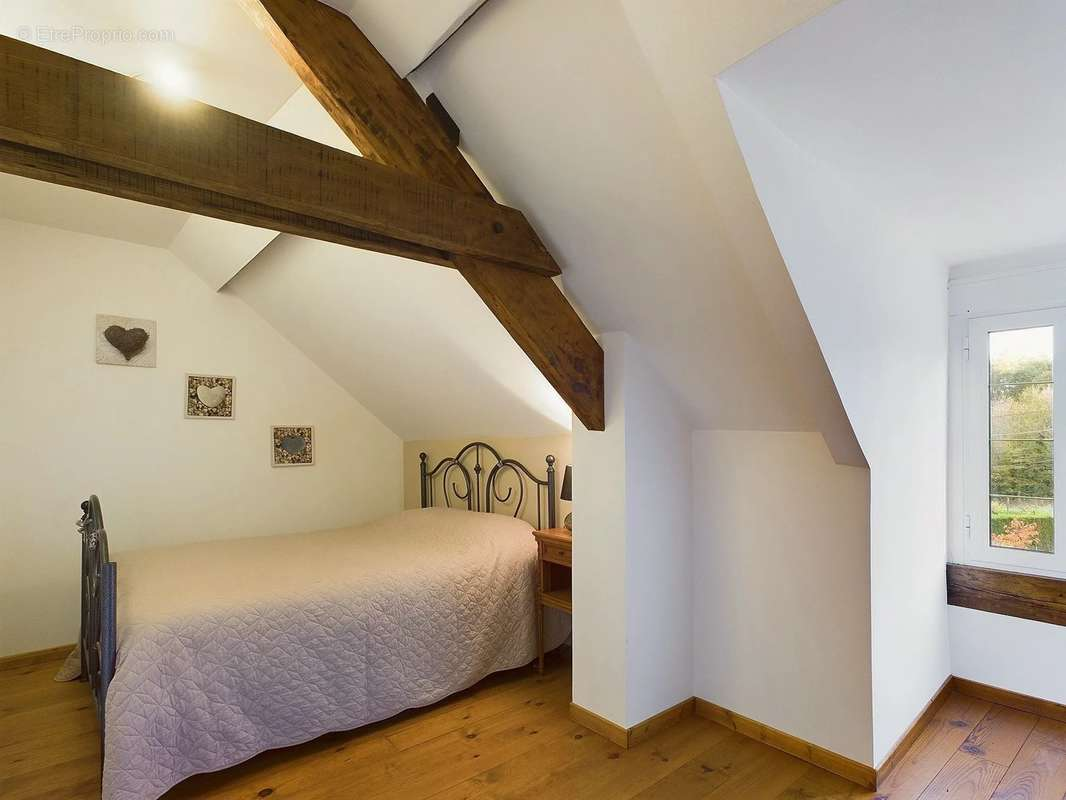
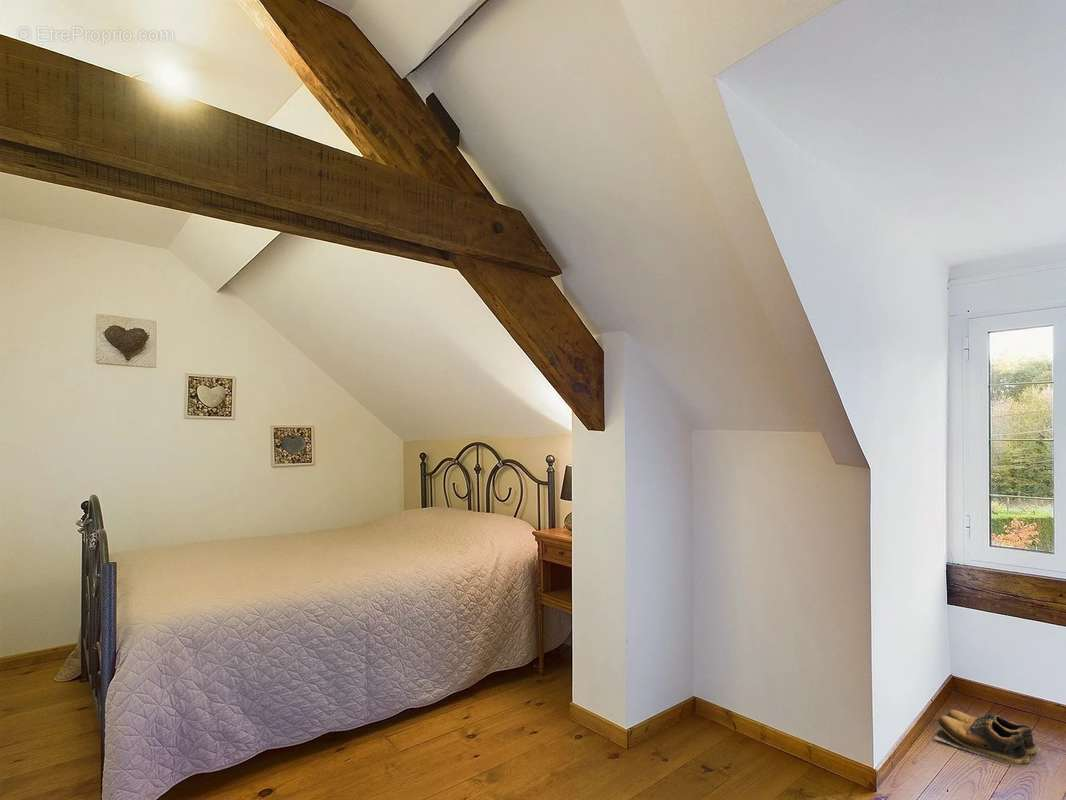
+ shoes (986, 729)
